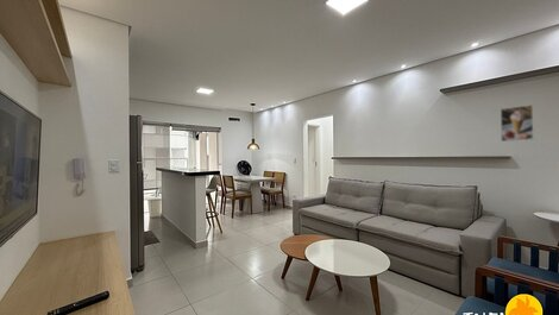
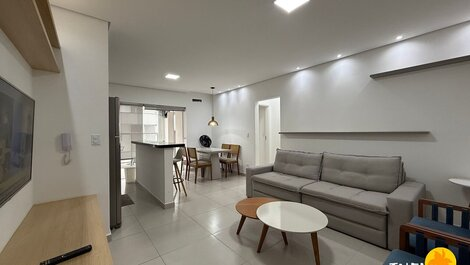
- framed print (516, 124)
